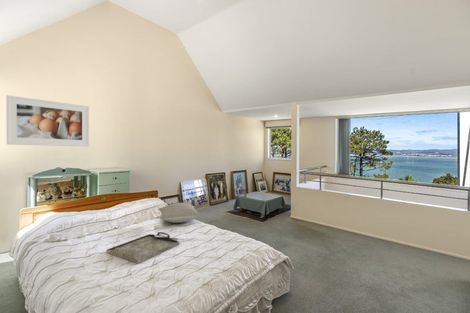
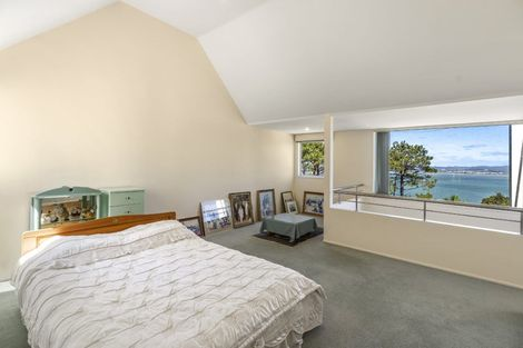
- serving tray (144, 244)
- pillow (178, 211)
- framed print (52, 123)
